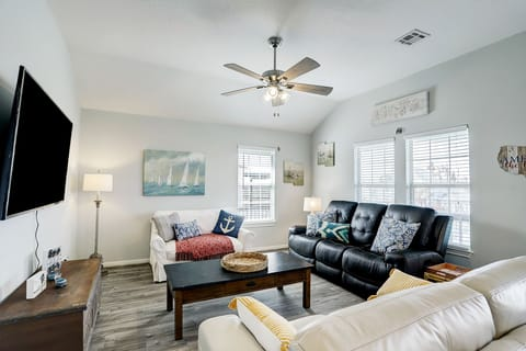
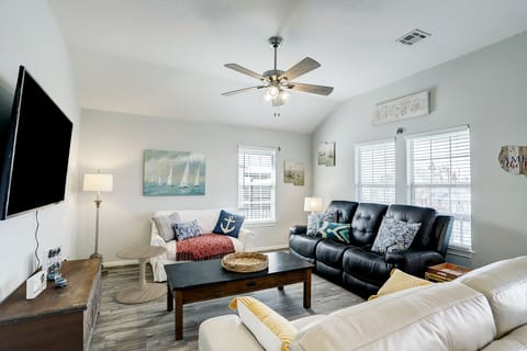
+ side table (142, 272)
